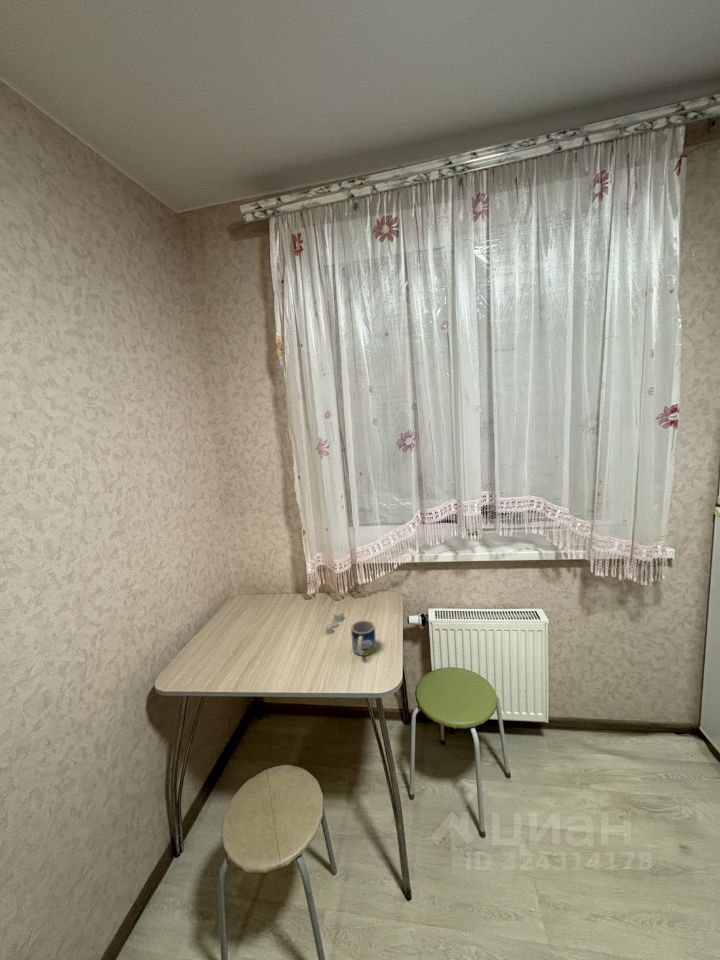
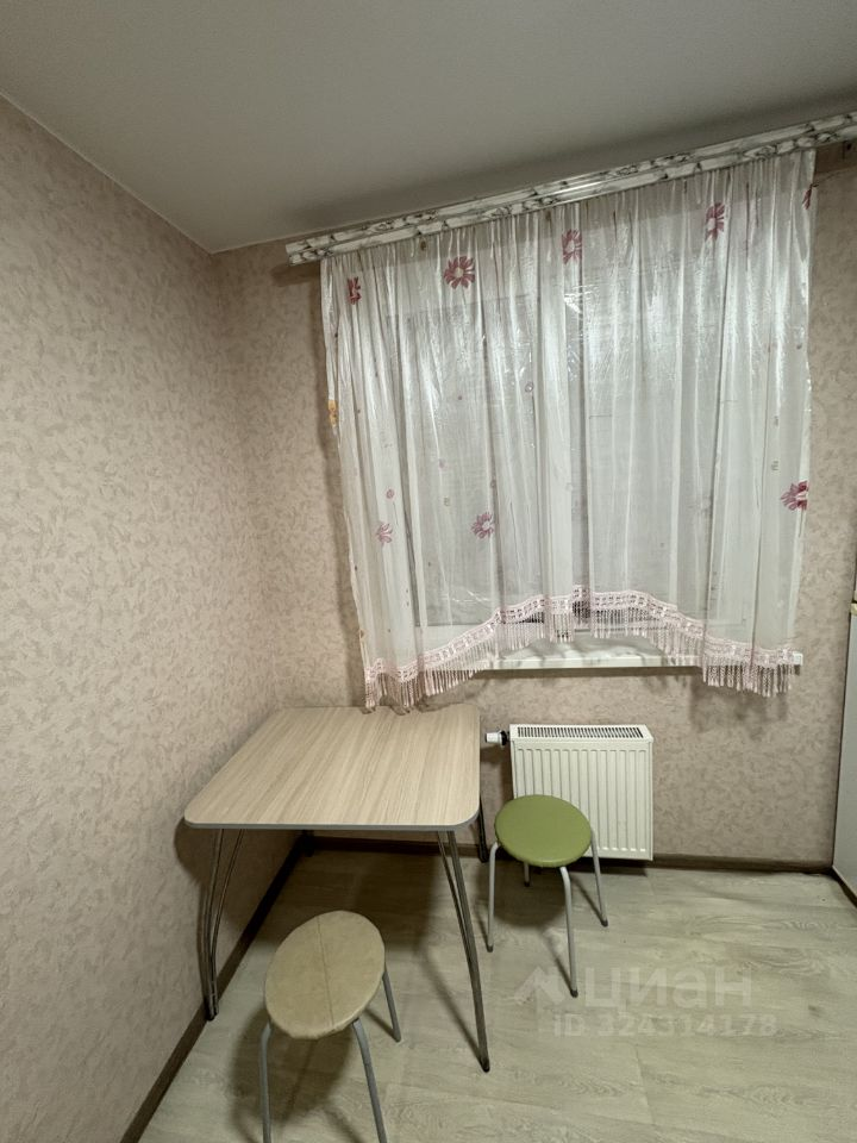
- salt and pepper shaker set (334, 622)
- mug (362, 640)
